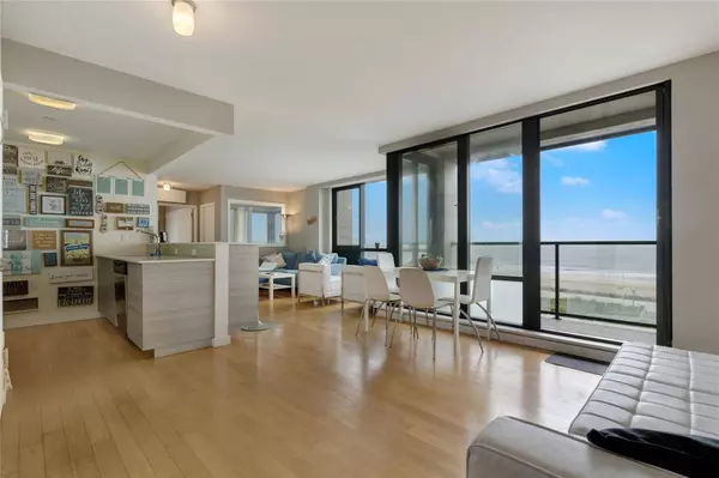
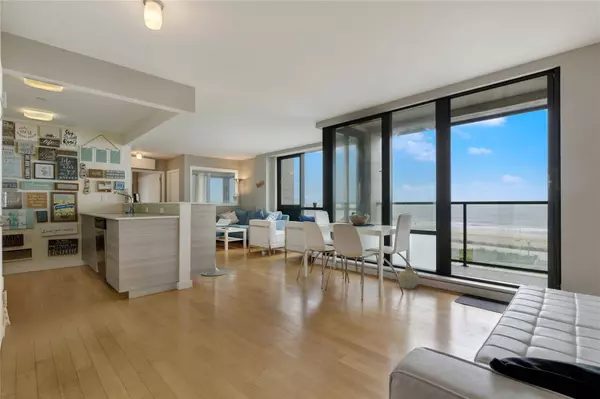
+ ceramic jug (408, 277)
